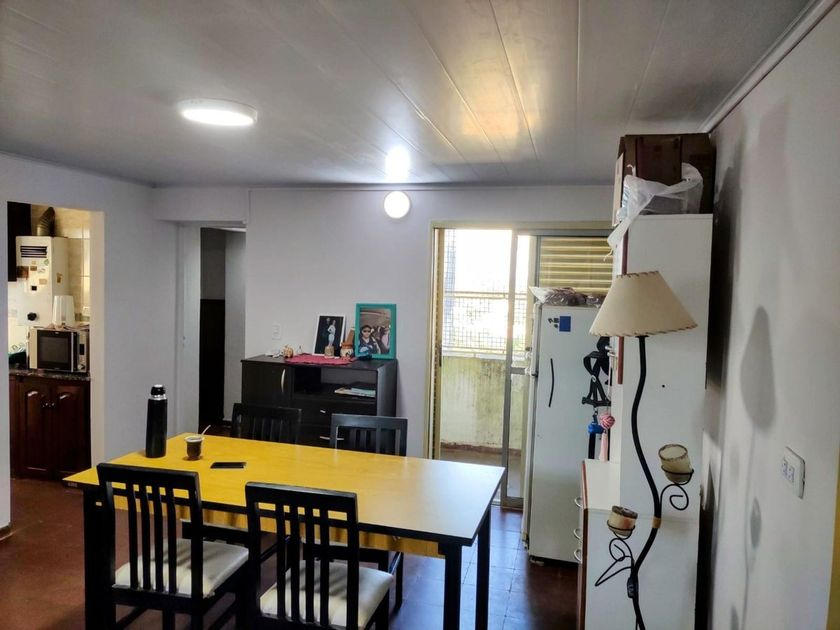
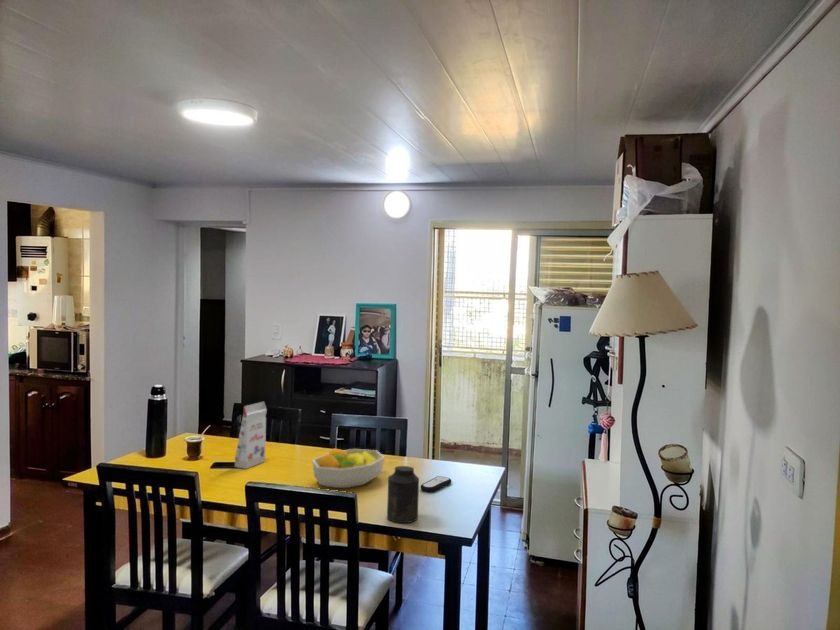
+ remote control (435, 483)
+ gift box (251, 433)
+ canister (403, 492)
+ fruit bowl (348, 464)
